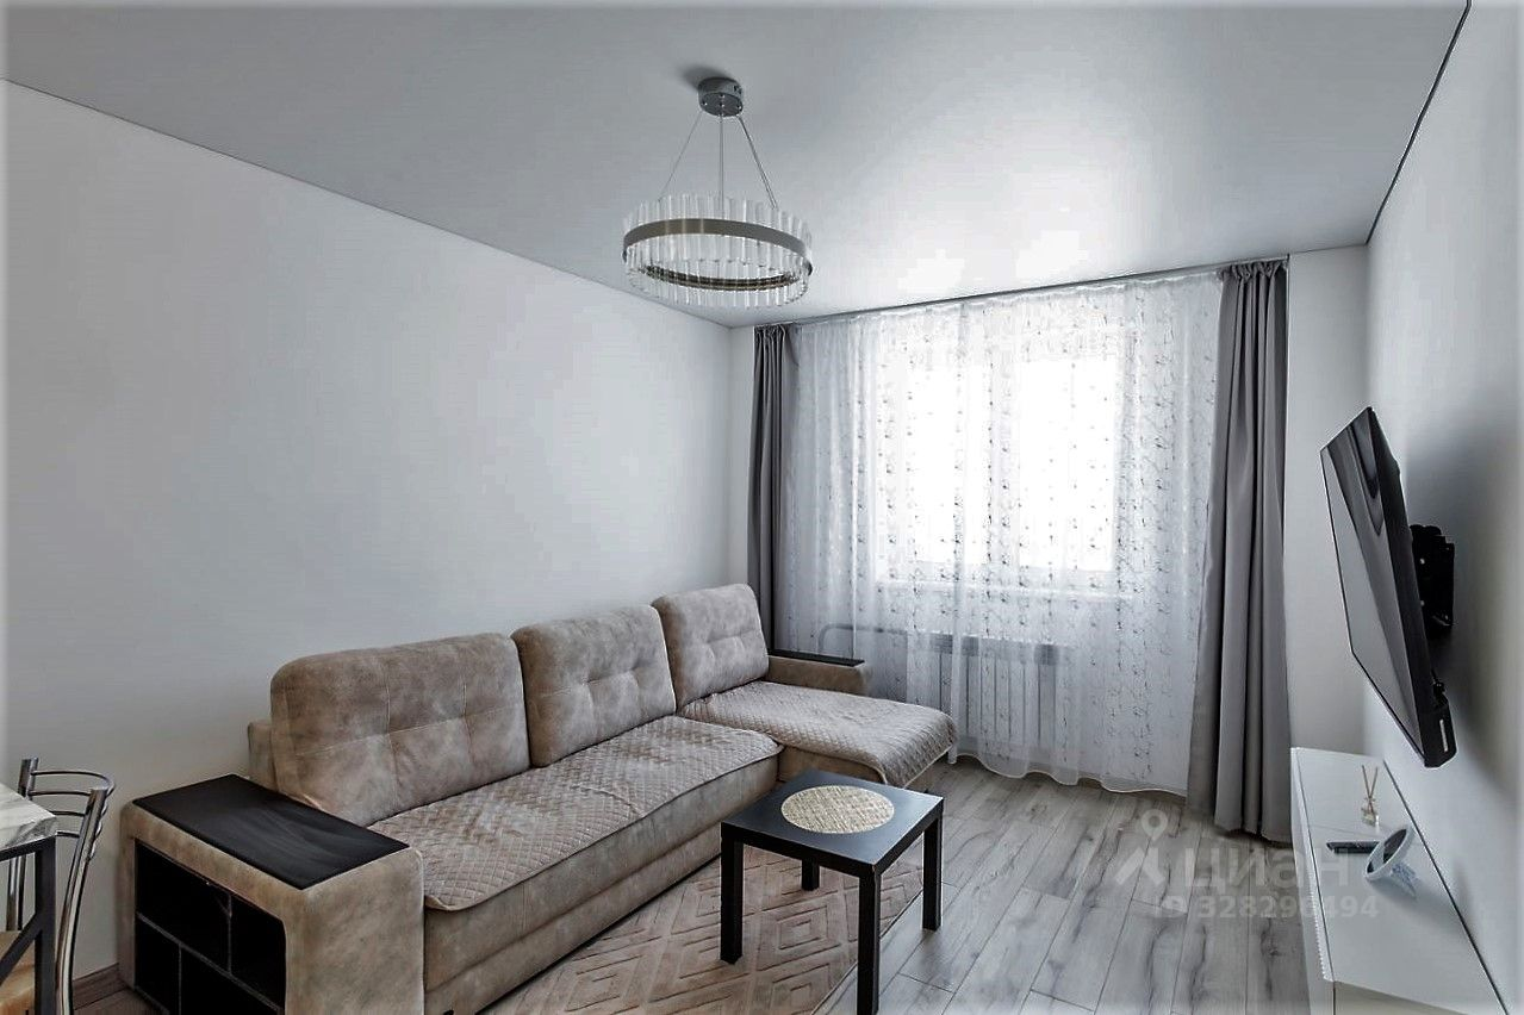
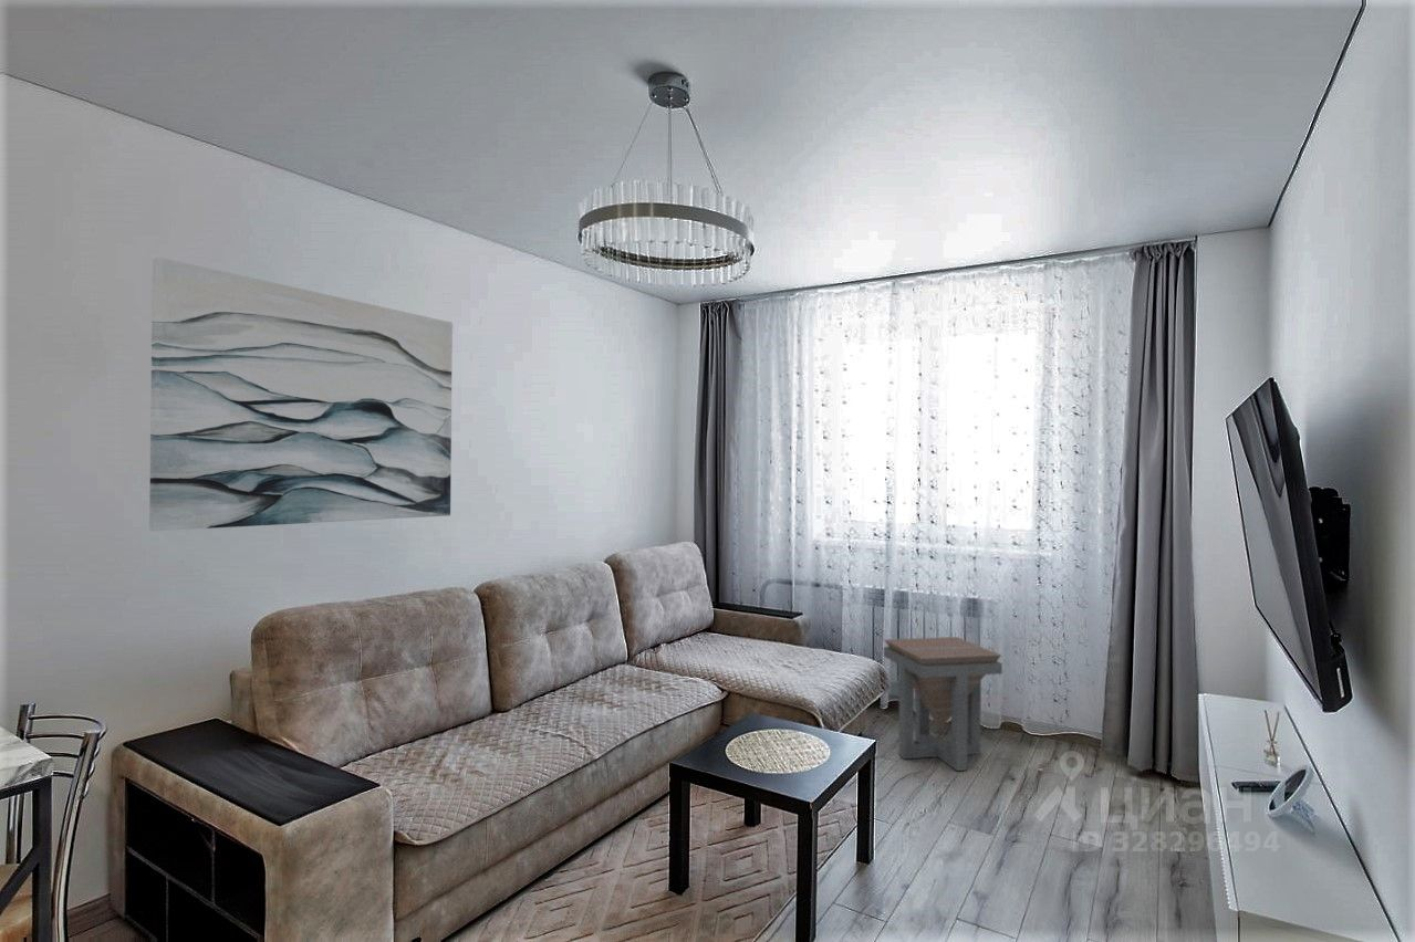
+ wall art (326, 408)
+ side table (939, 700)
